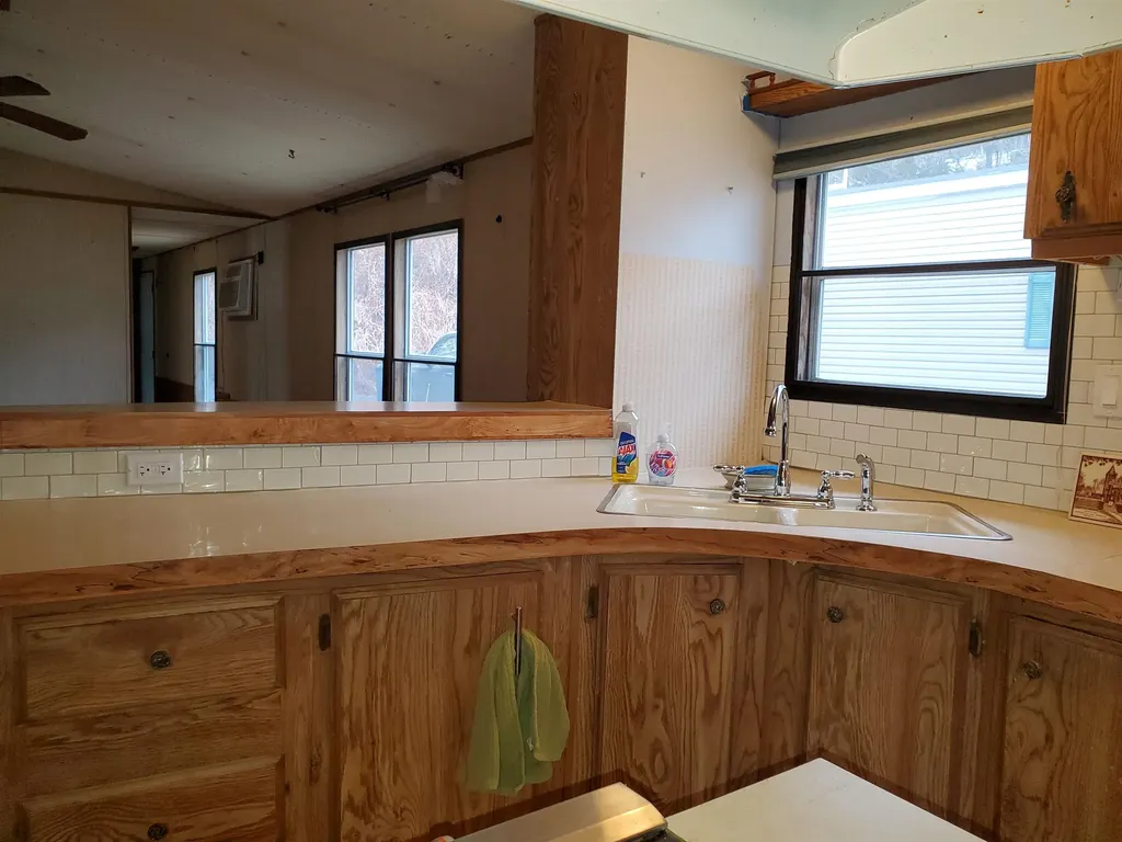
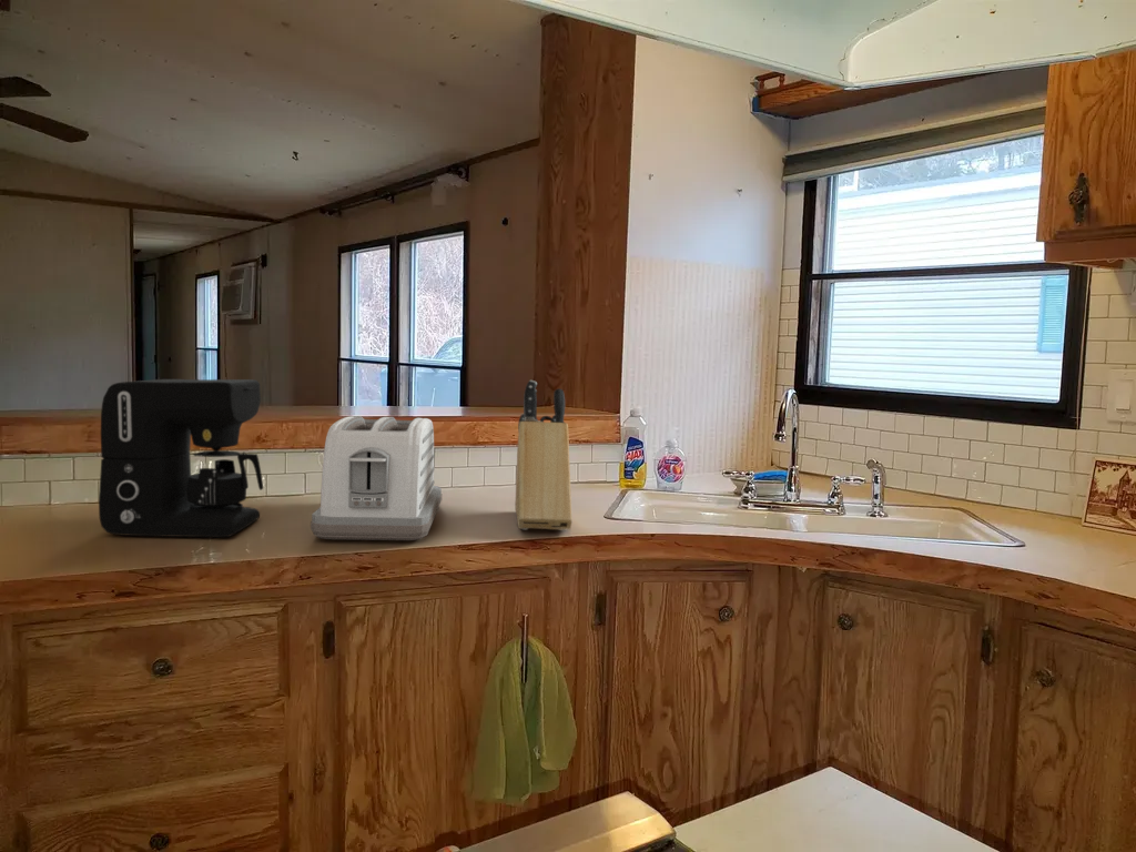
+ knife block (542, 450)
+ coffee maker (189, 454)
+ toaster (383, 470)
